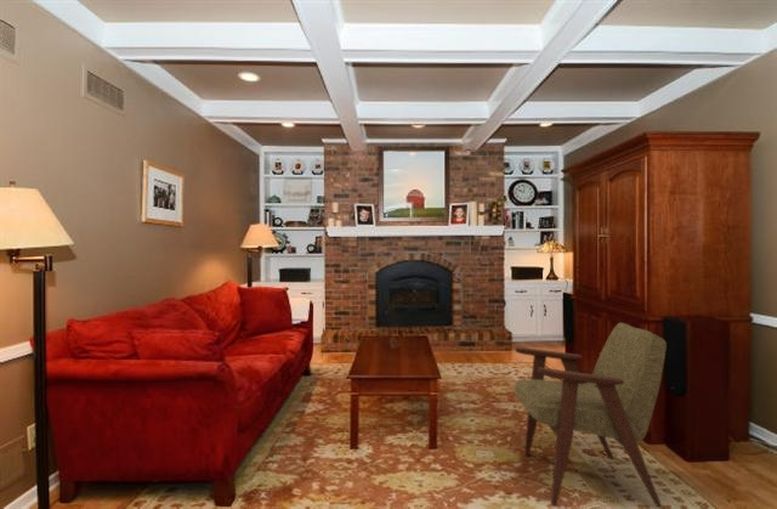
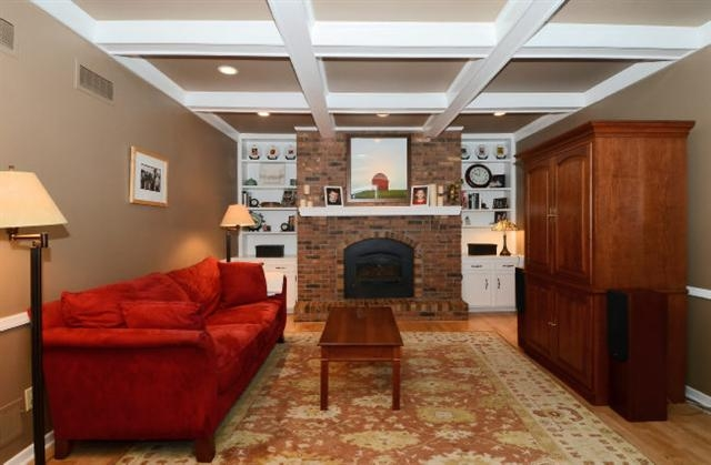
- armchair (584, 402)
